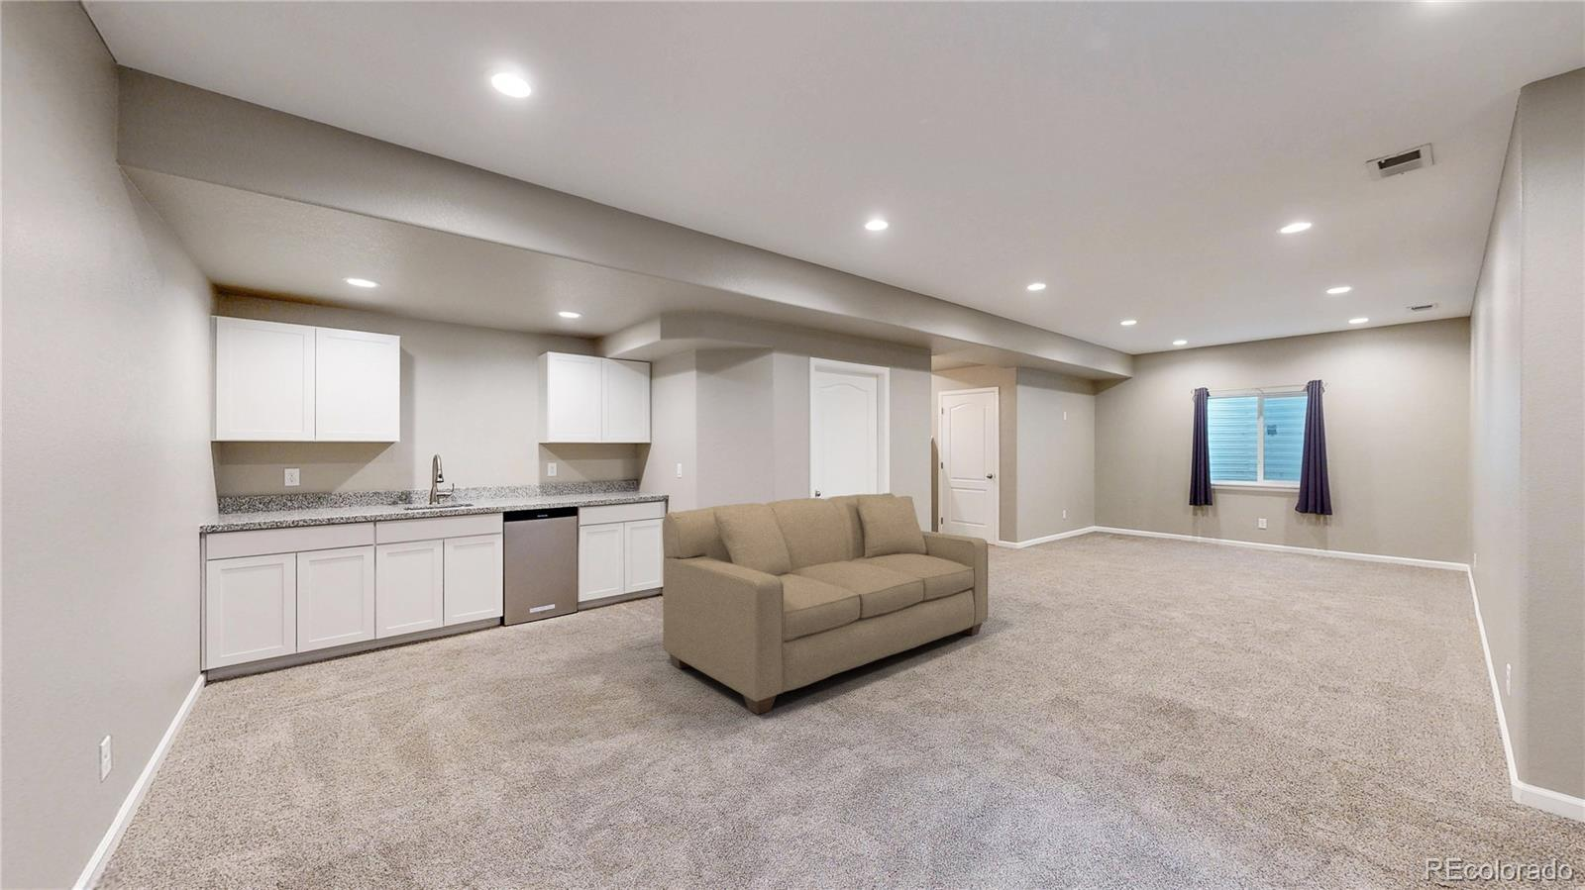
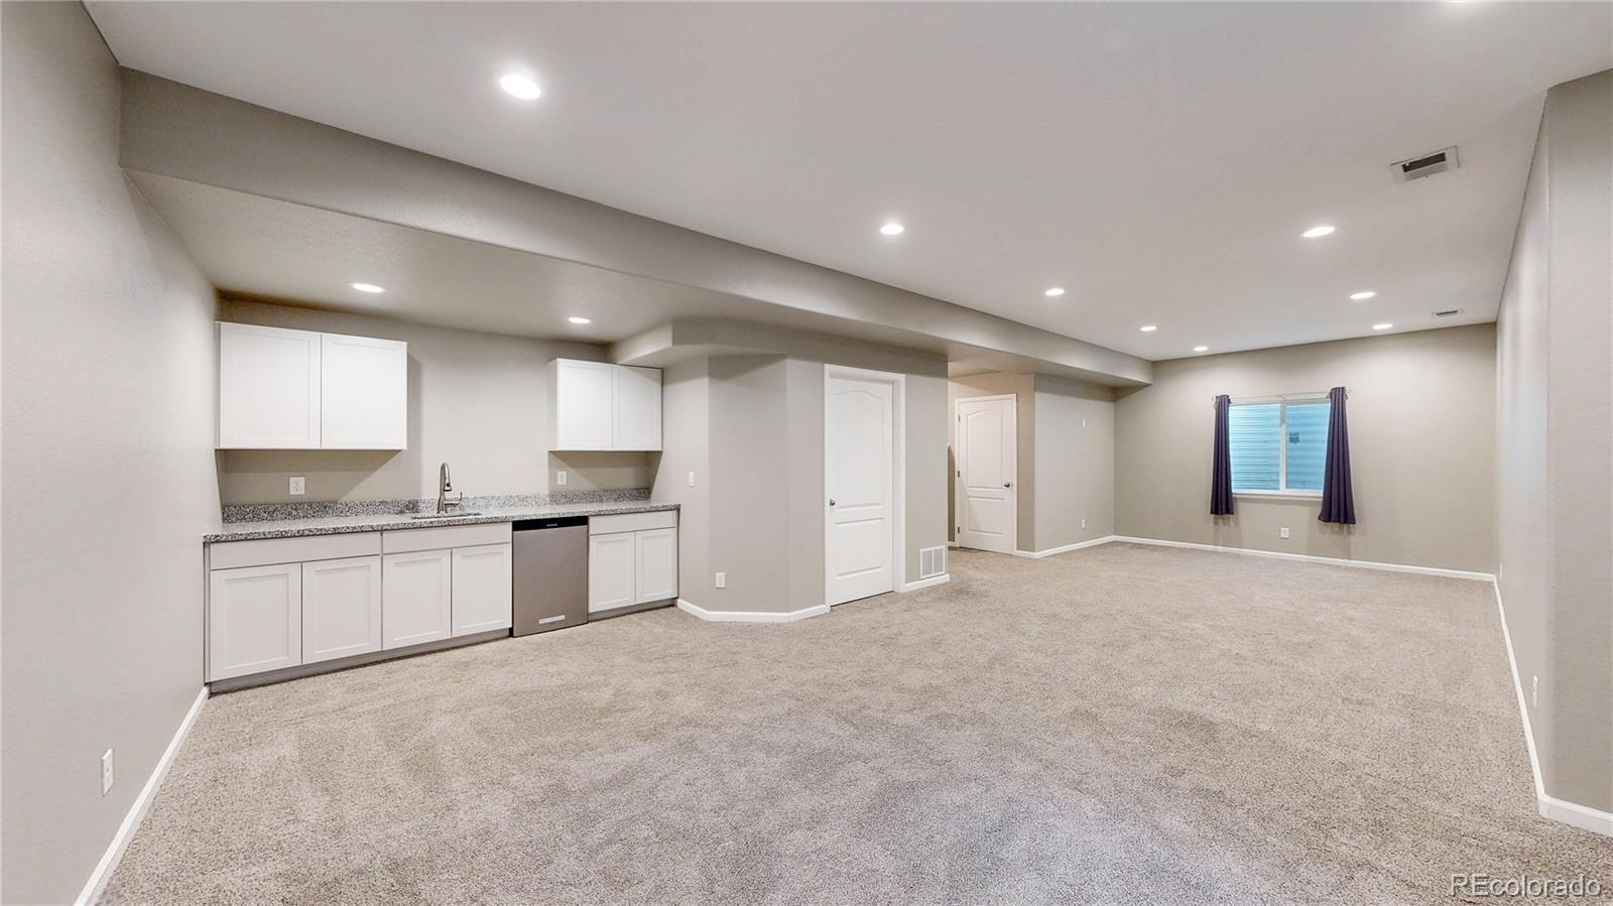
- sofa (839, 573)
